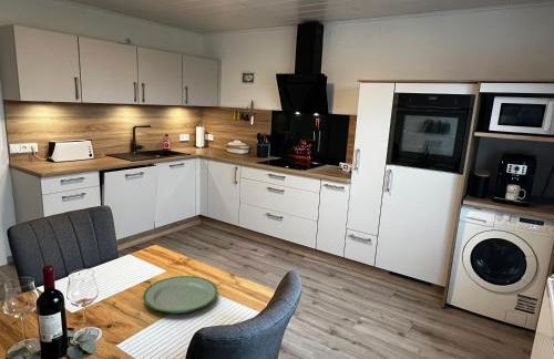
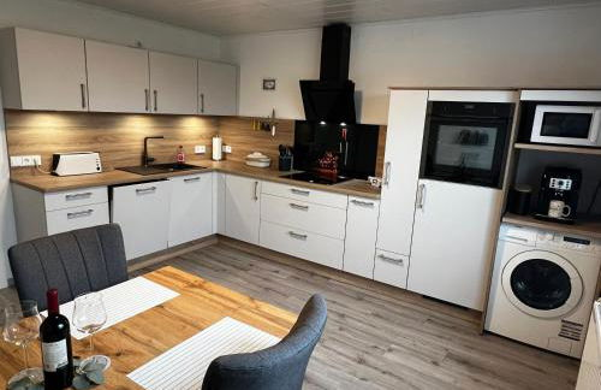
- plate (181, 295)
